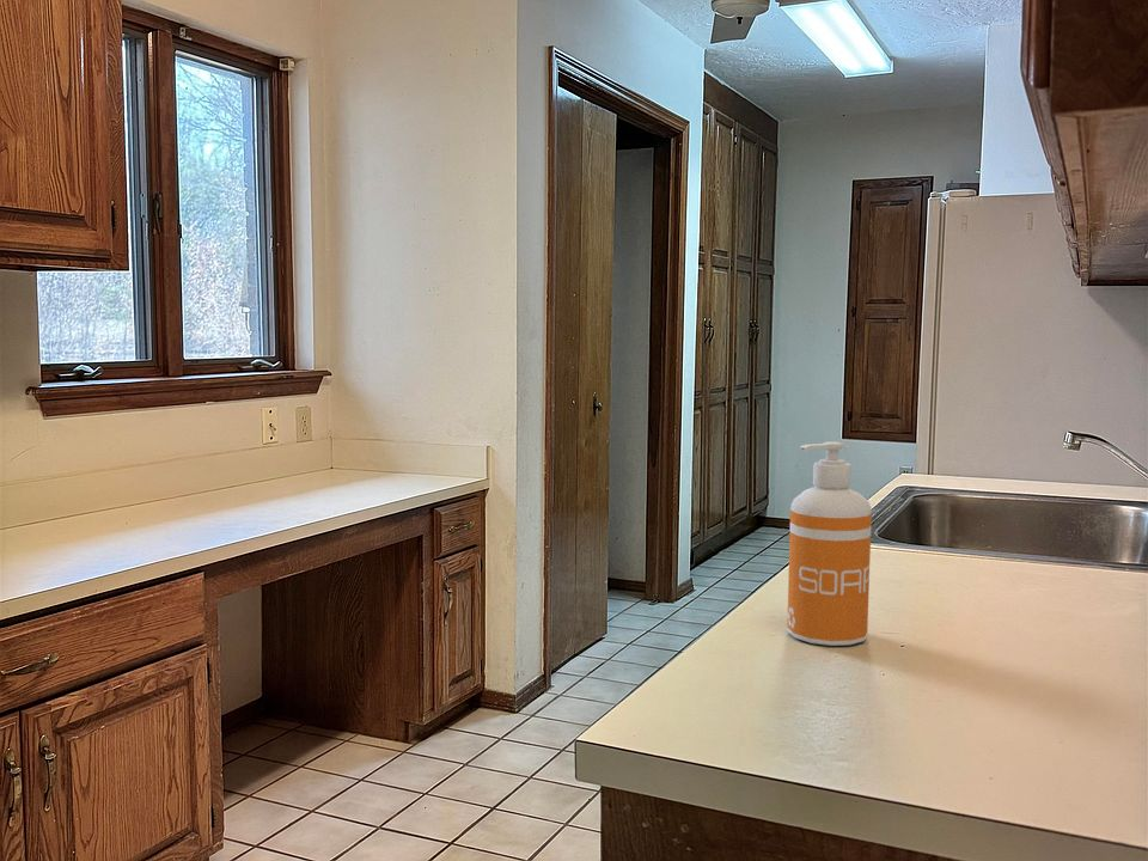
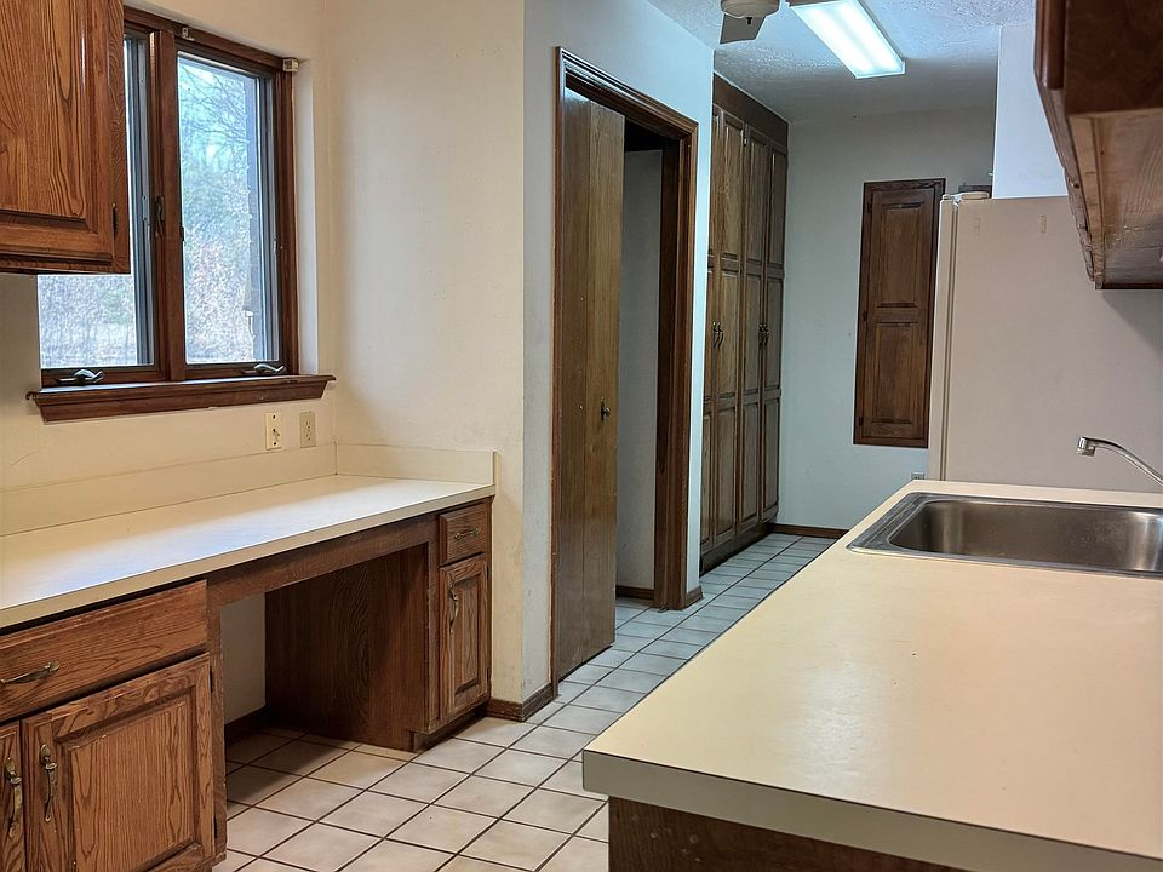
- soap dispenser (829, 539)
